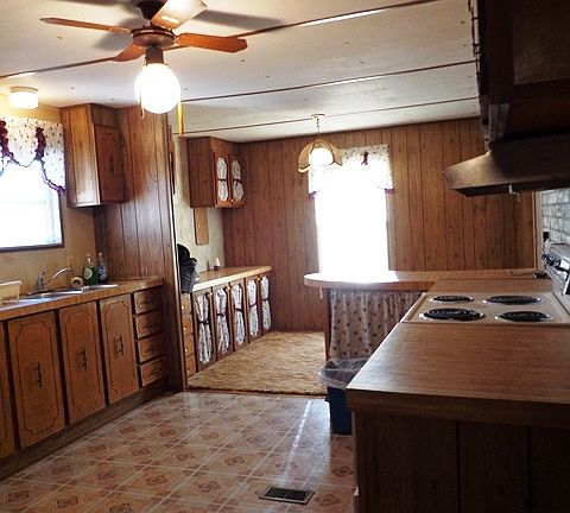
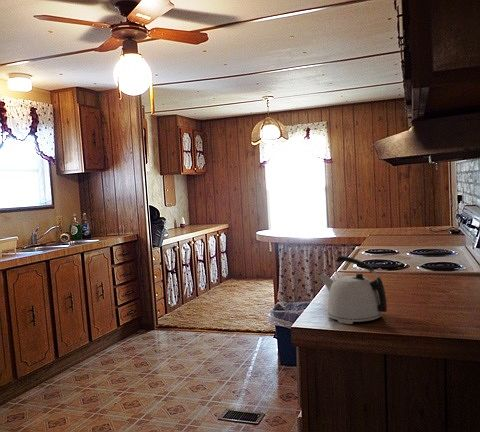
+ kettle (351, 286)
